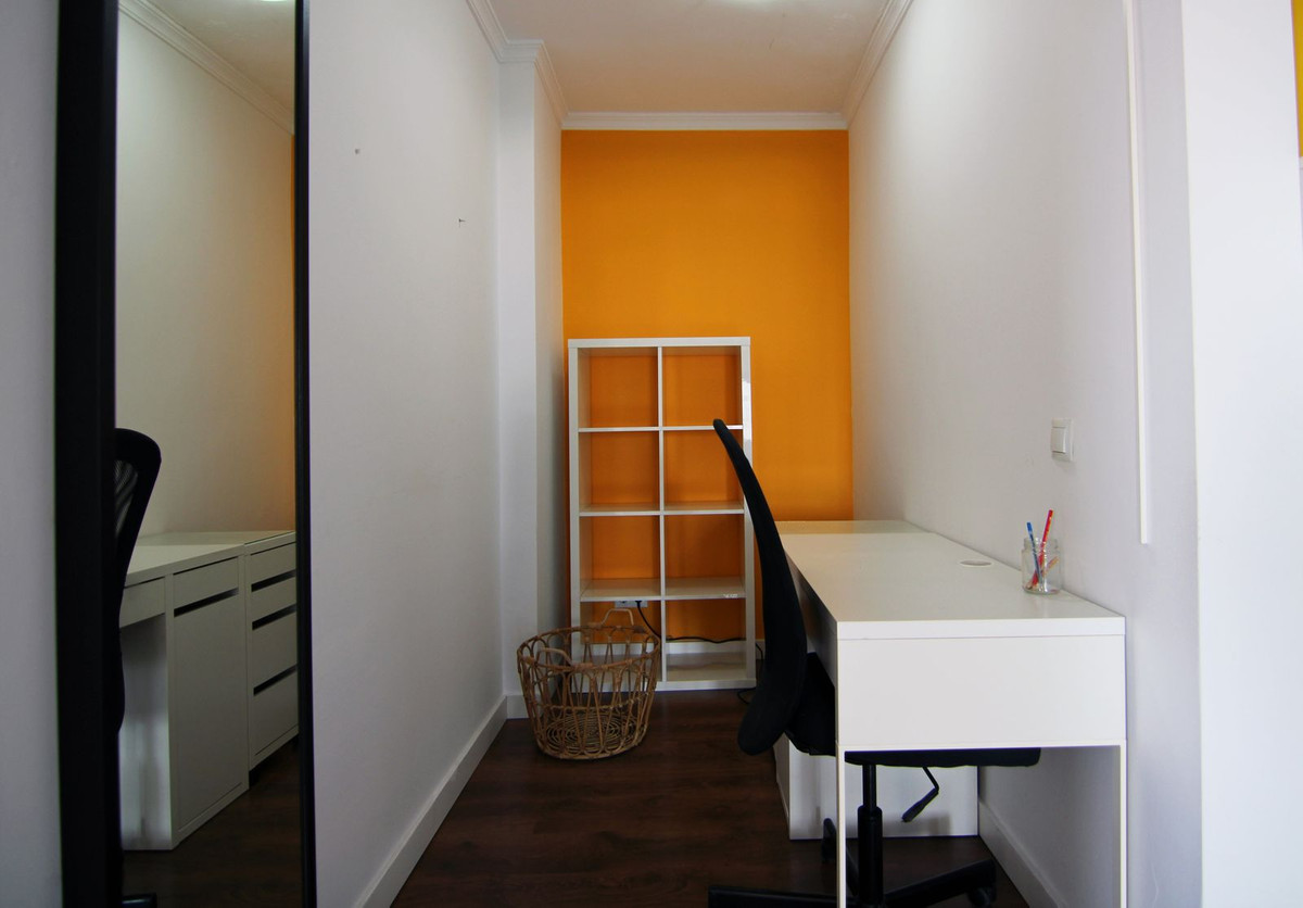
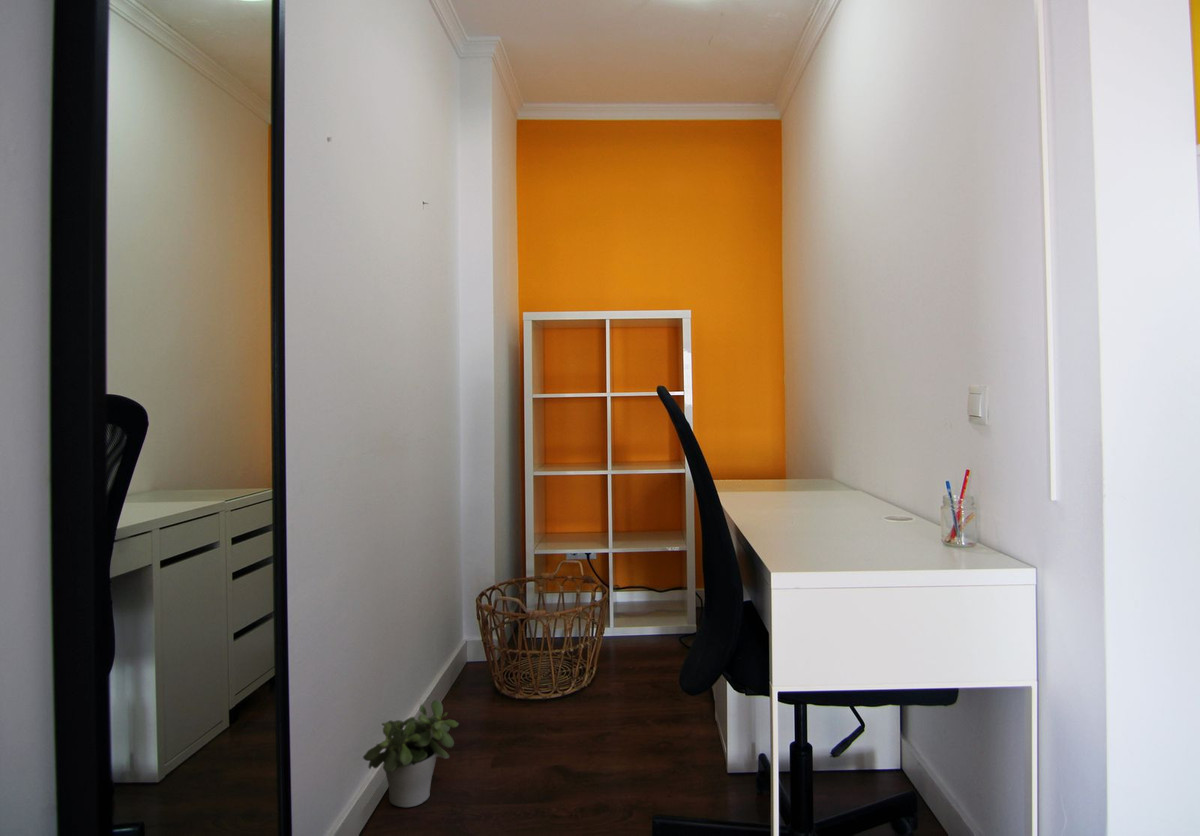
+ potted plant (414, 756)
